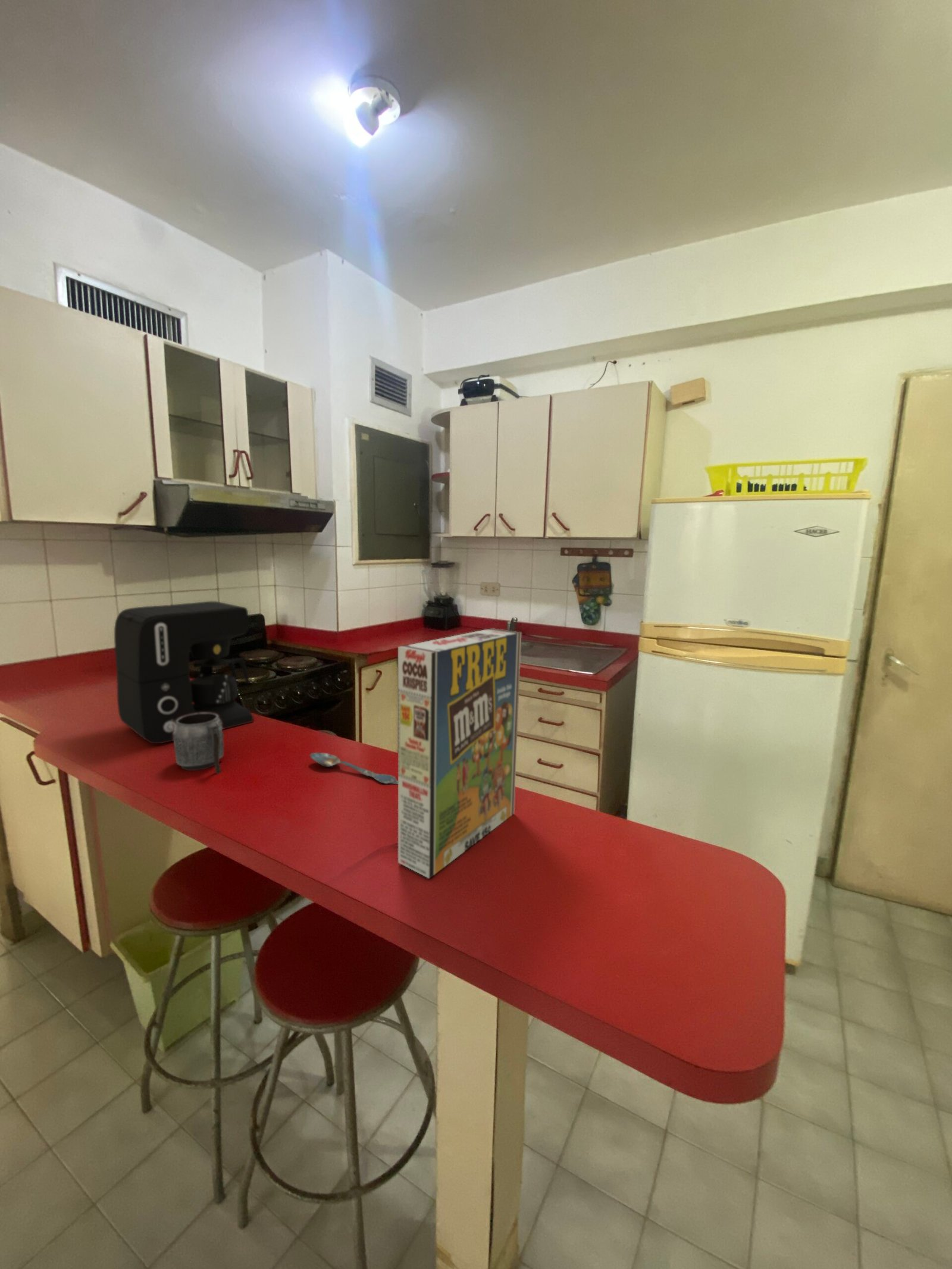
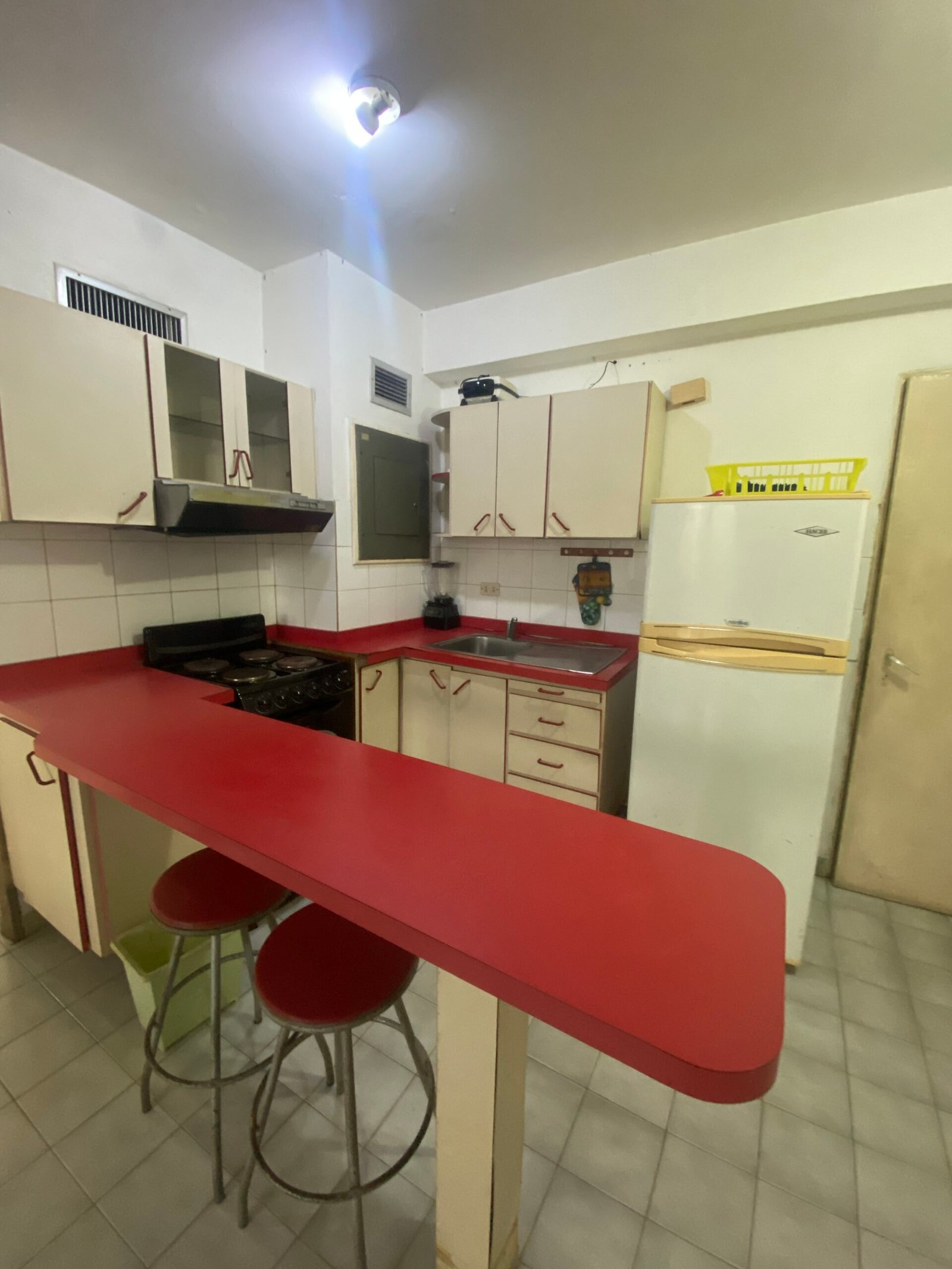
- mug (205, 743)
- cereal box (463, 741)
- spoon (353, 767)
- coffee maker (193, 665)
